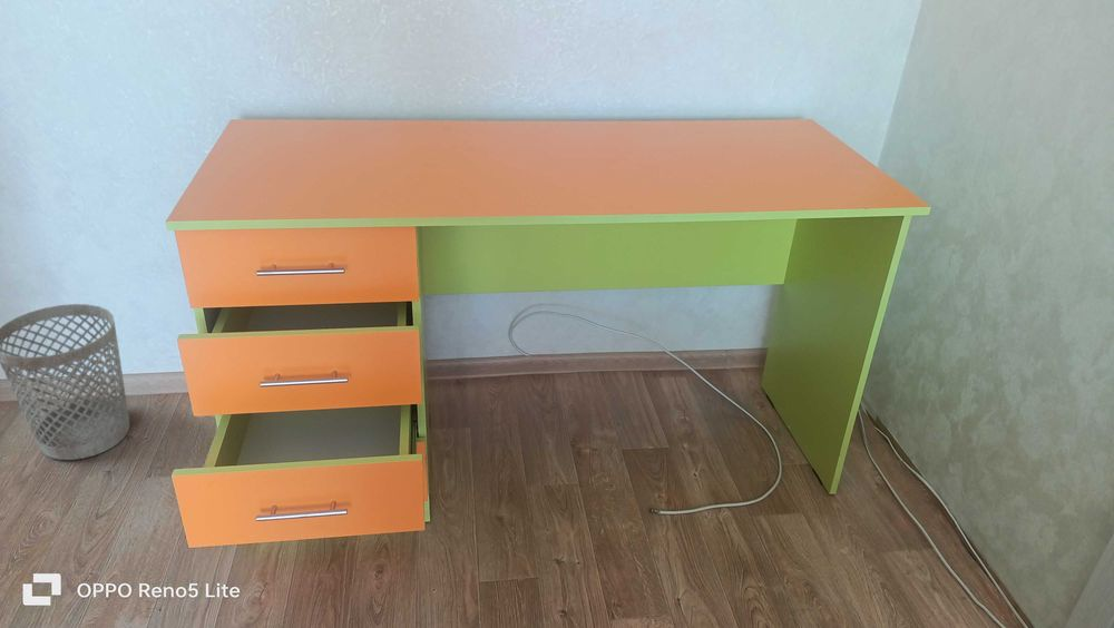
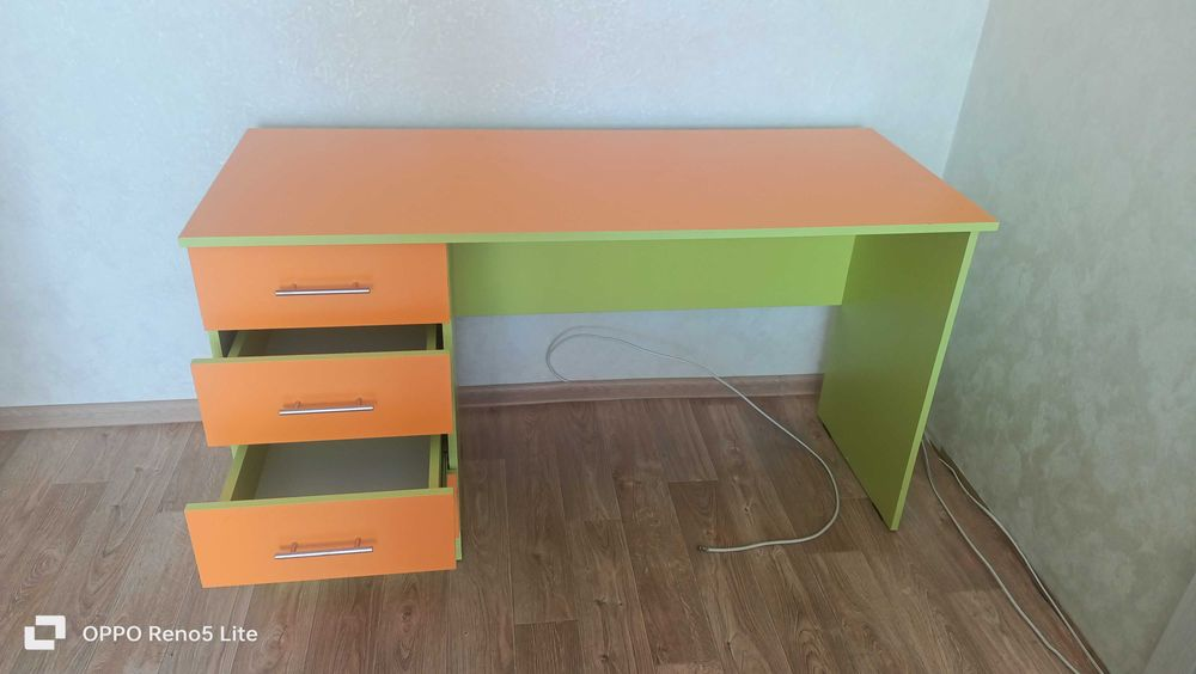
- wastebasket (70, 383)
